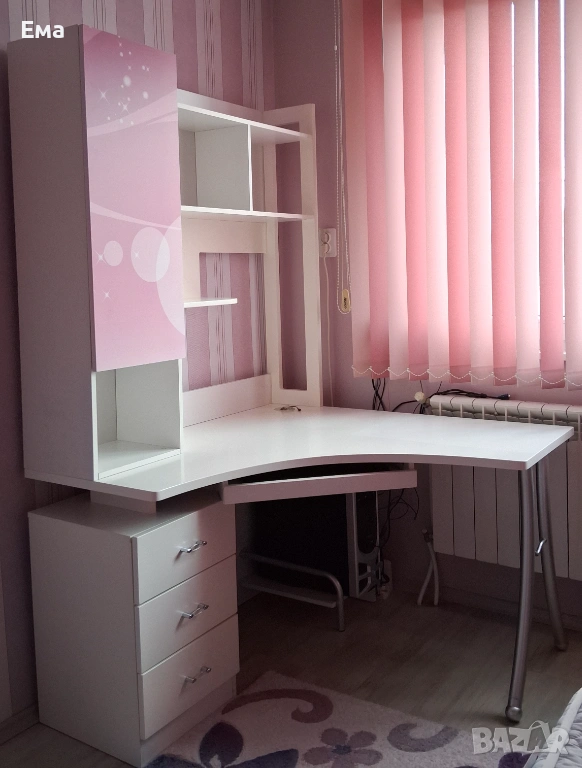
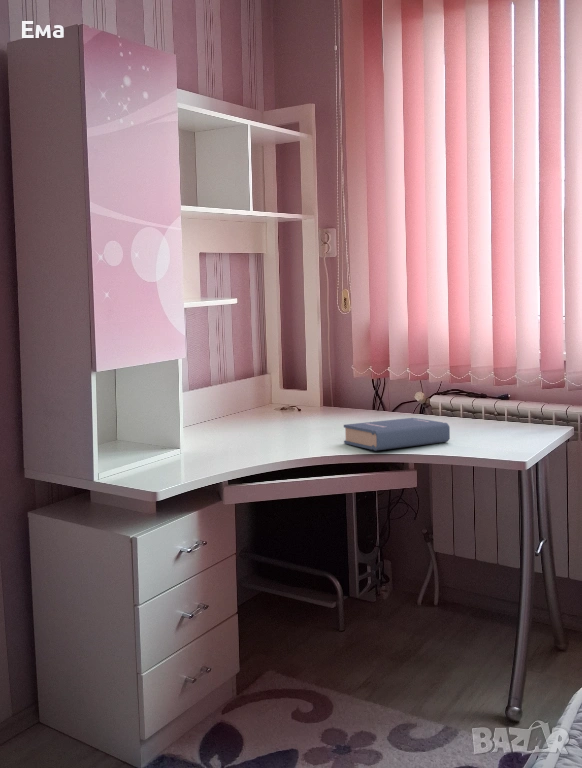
+ hardback book (396, 433)
